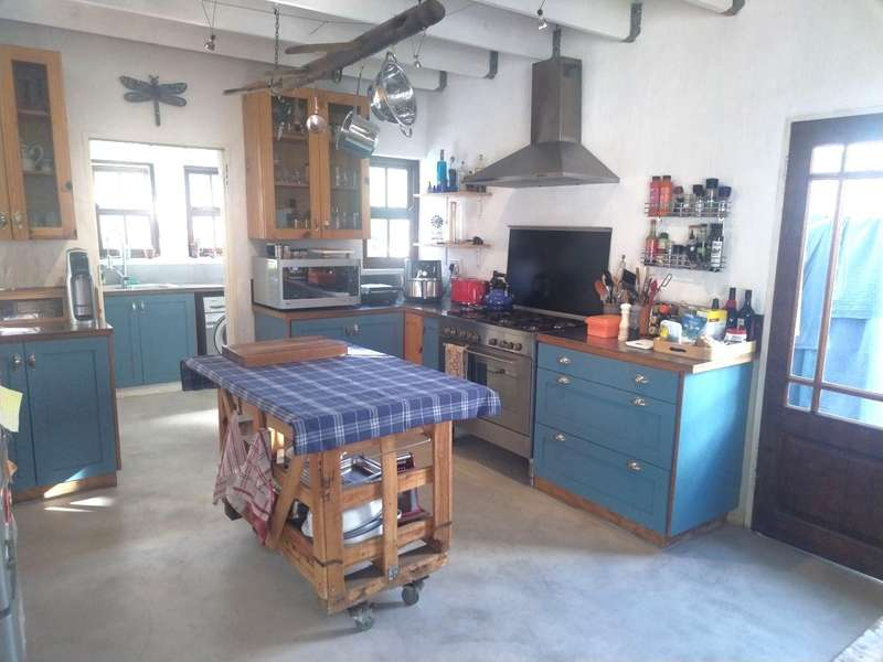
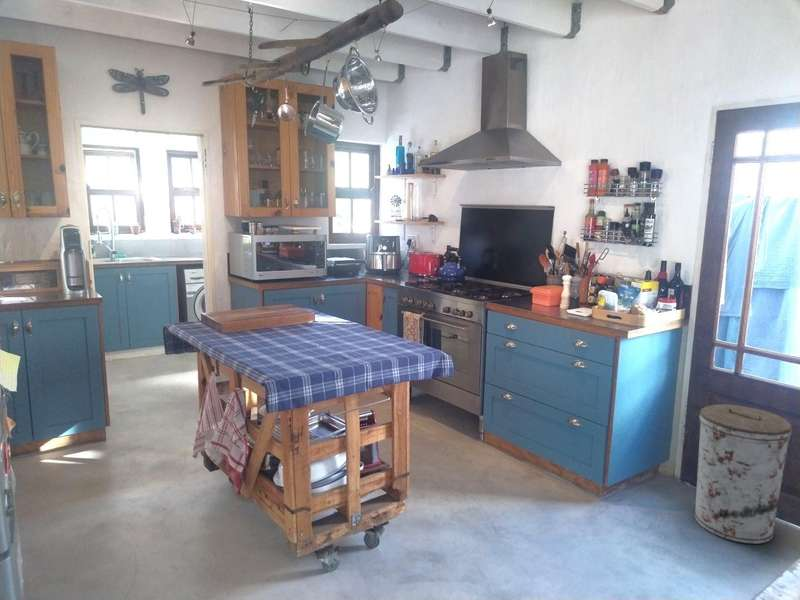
+ trash can (738, 469)
